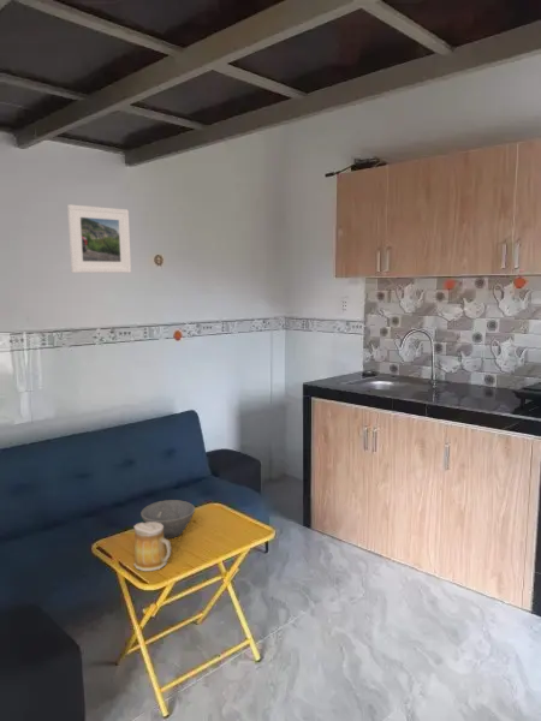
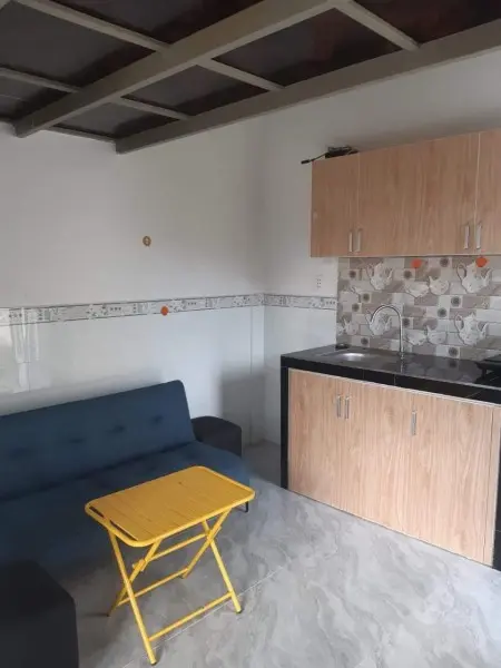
- bowl (168, 522)
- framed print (100, 239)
- mug (151, 543)
